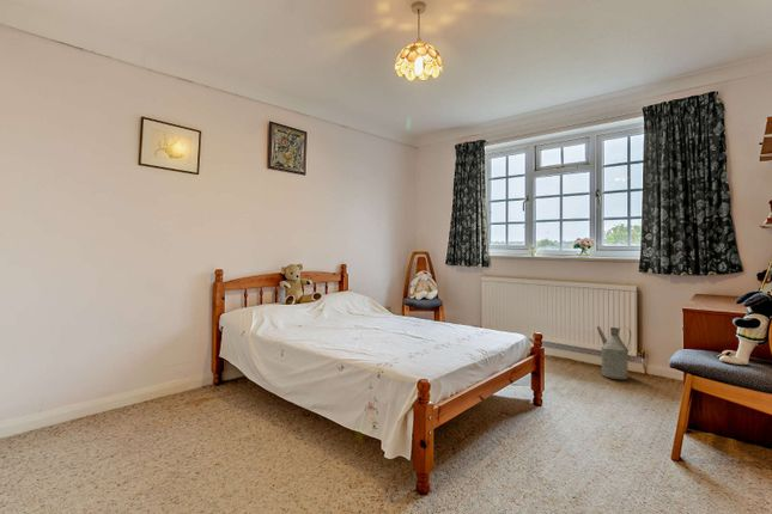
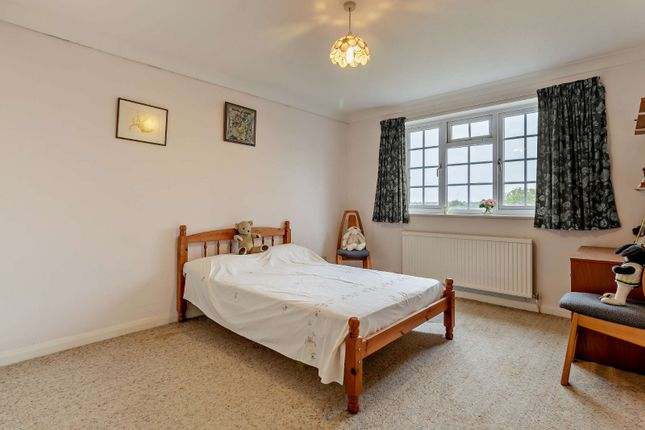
- watering can (612, 350)
